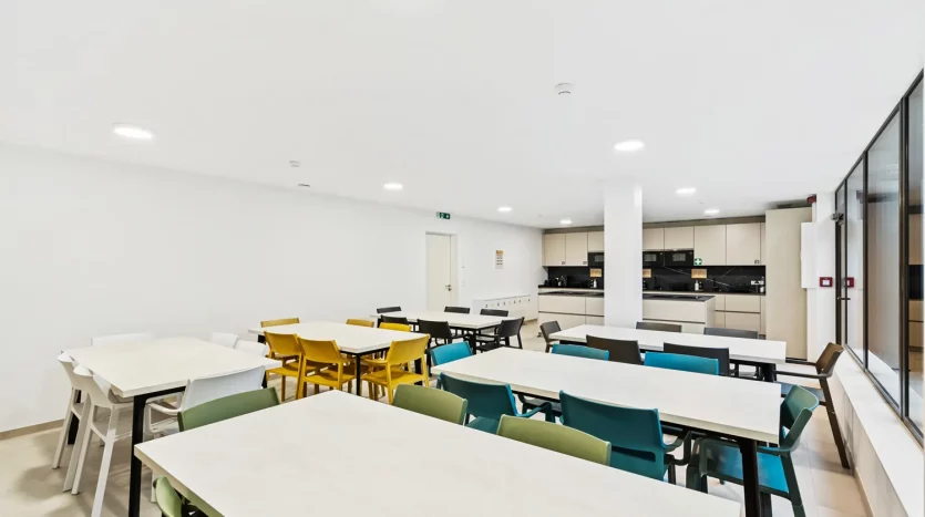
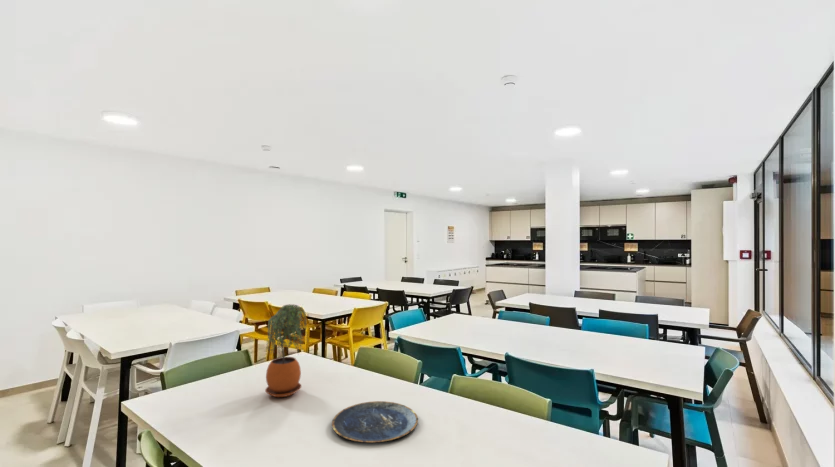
+ plate (375, 421)
+ potted plant (286, 348)
